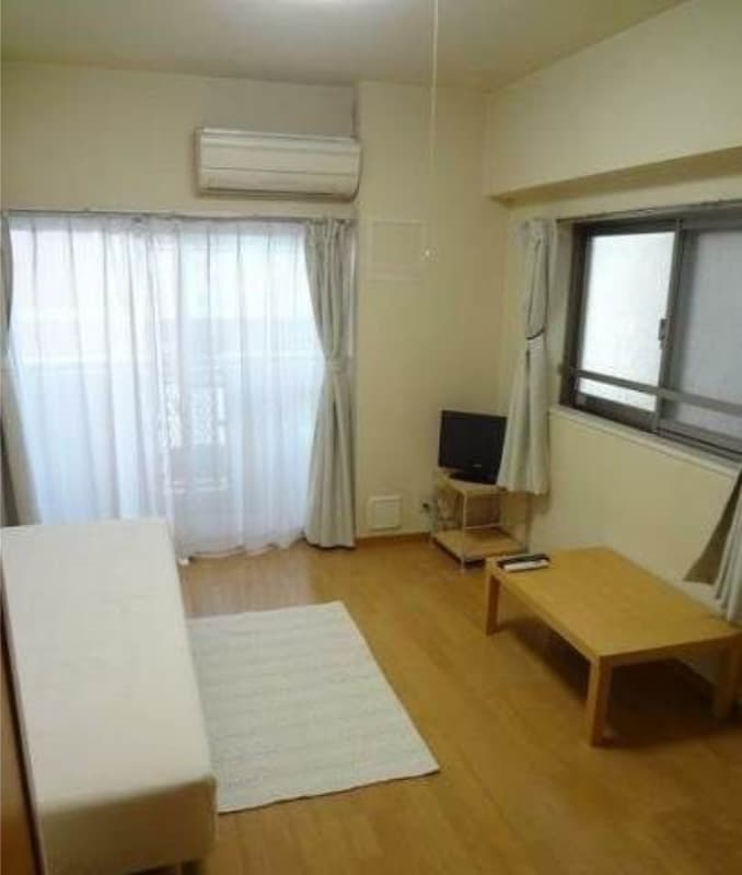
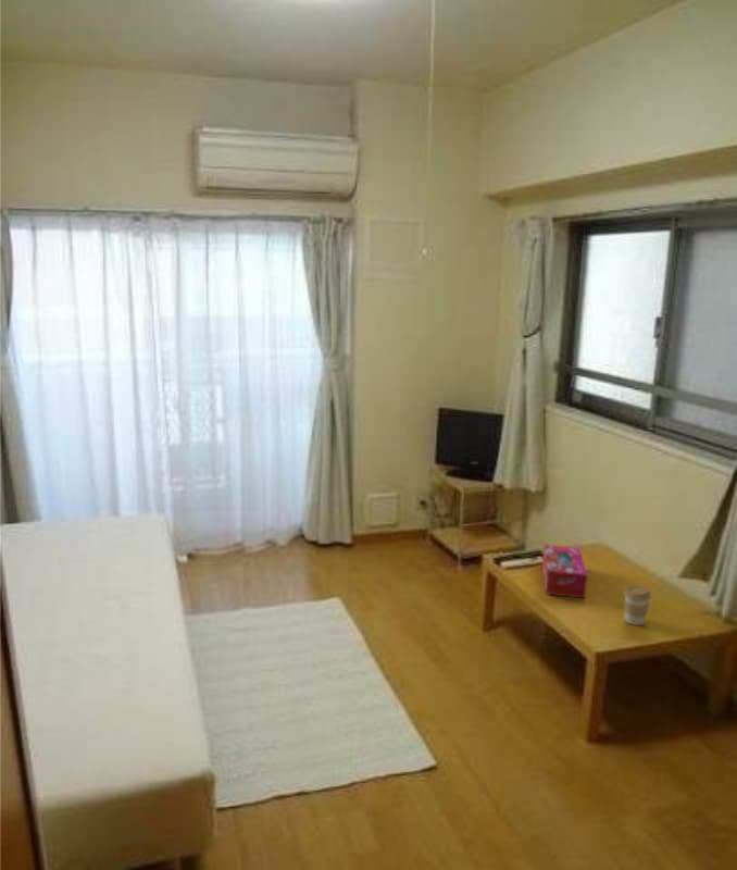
+ coffee cup (636, 605)
+ tissue box (563, 570)
